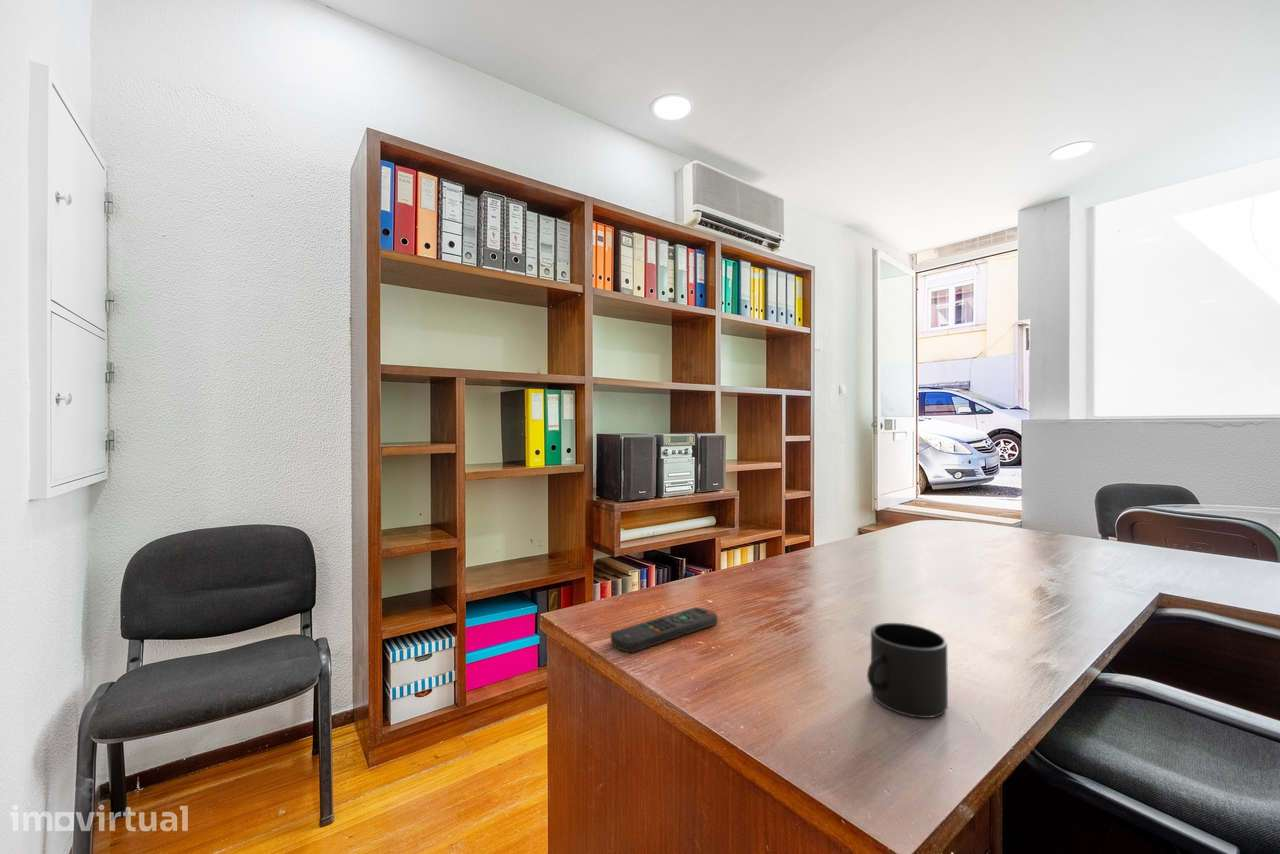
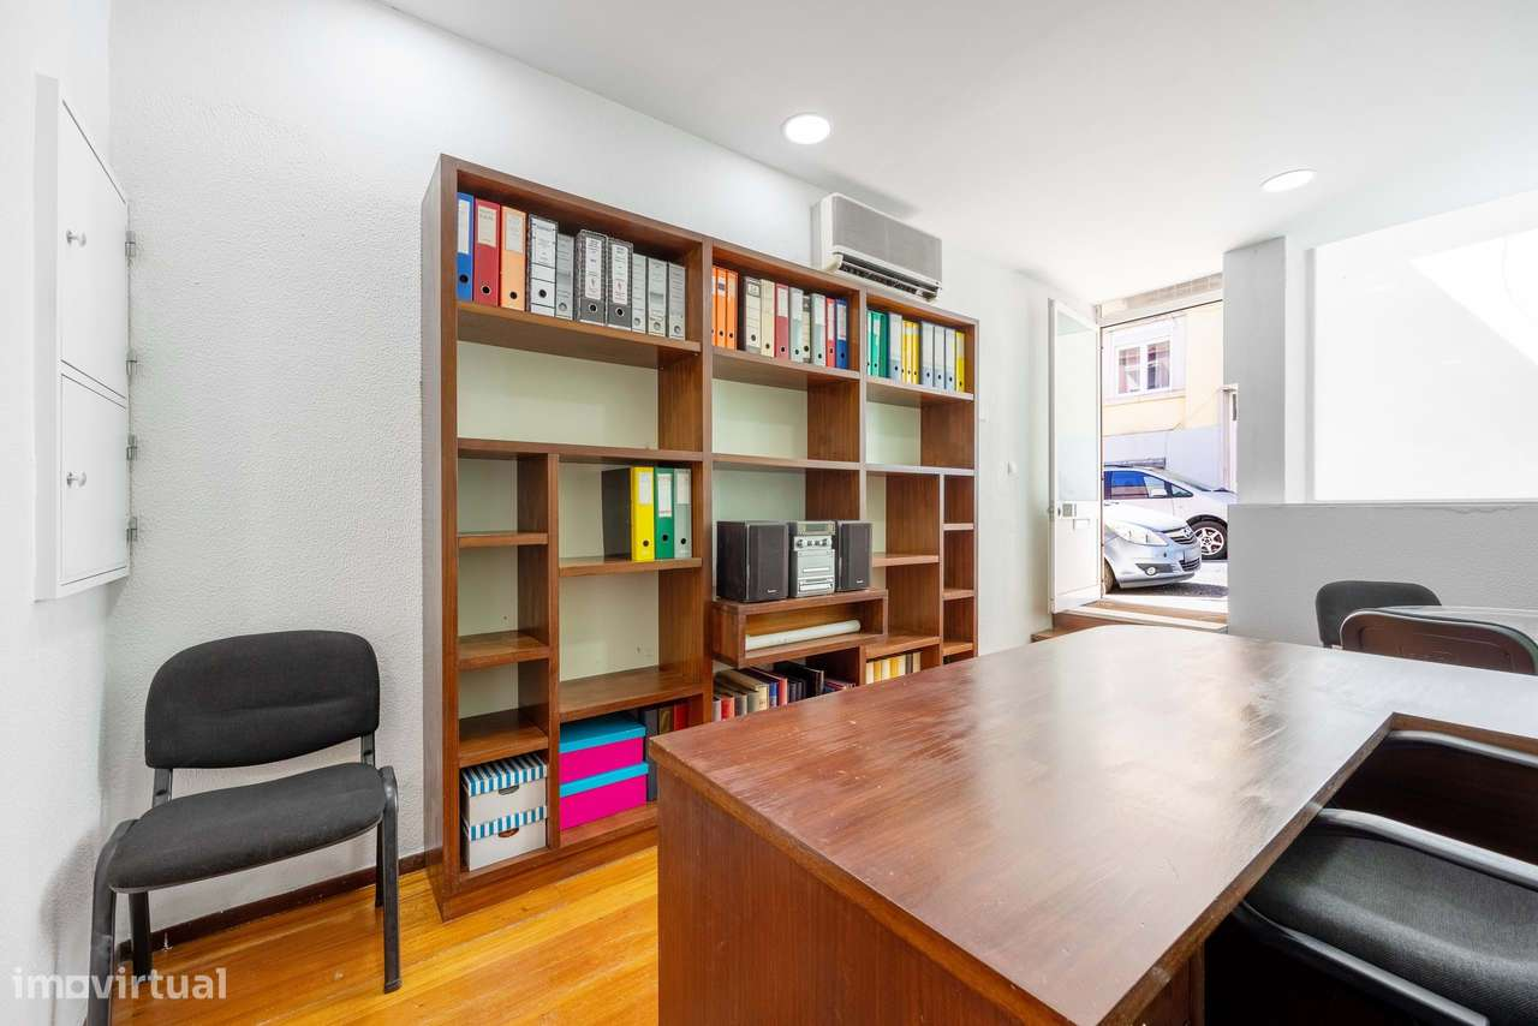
- mug (901, 669)
- remote control (666, 627)
